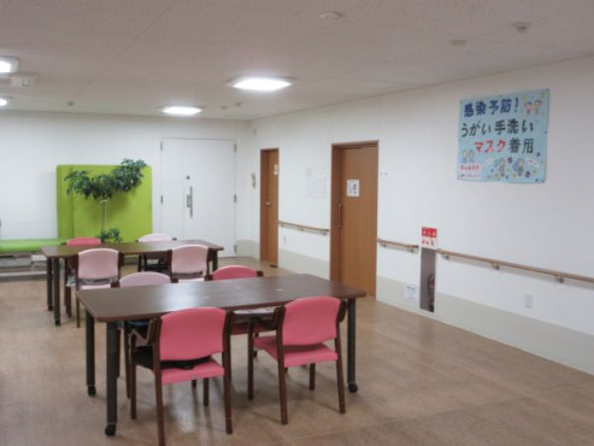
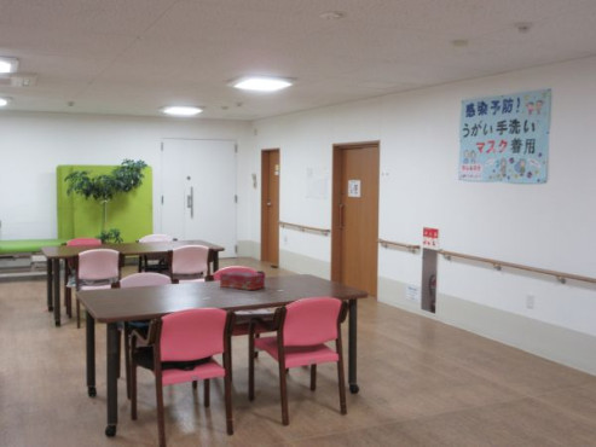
+ tissue box (242, 279)
